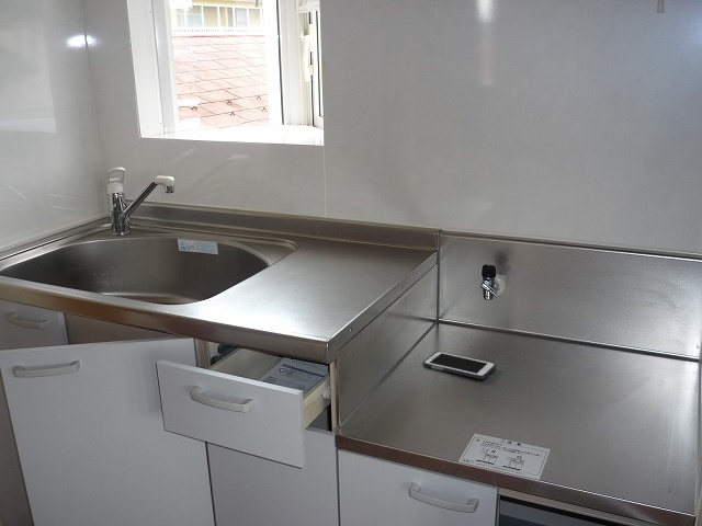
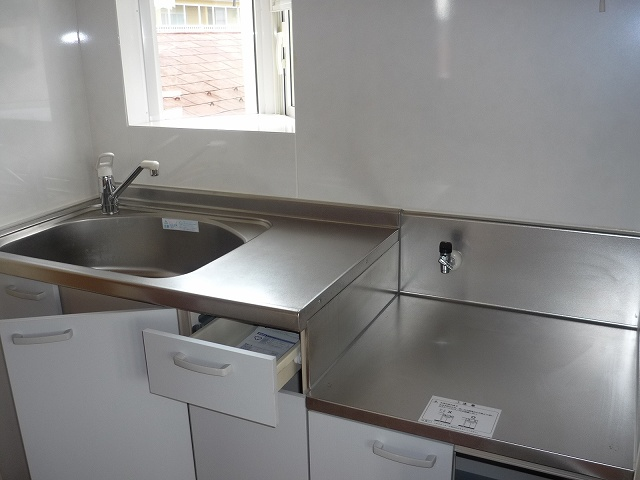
- cell phone (458, 364)
